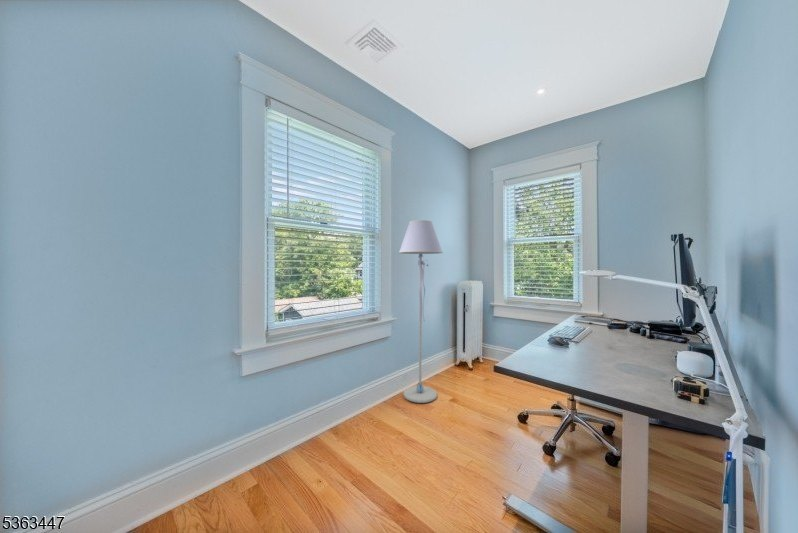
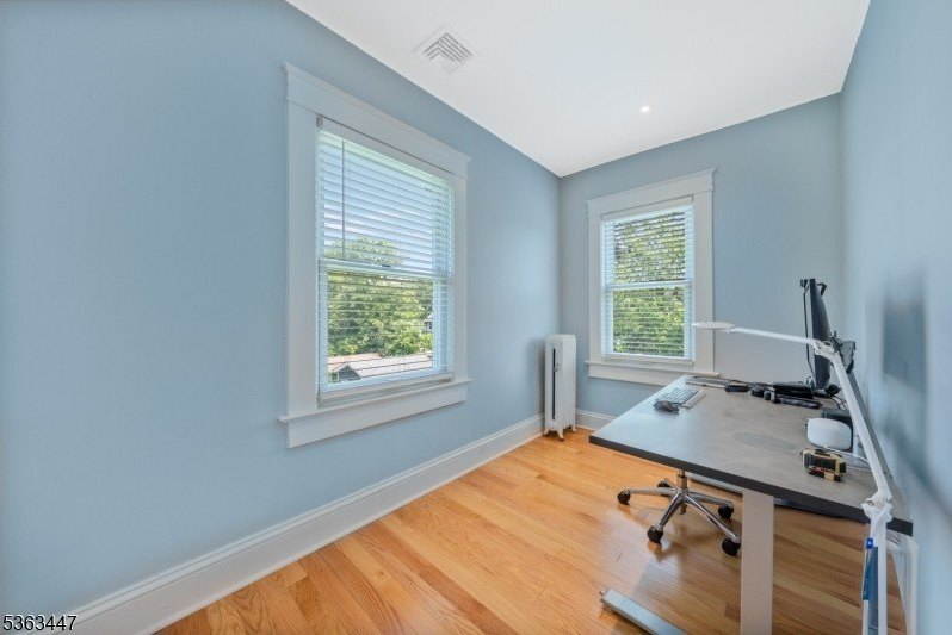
- floor lamp (420, 308)
